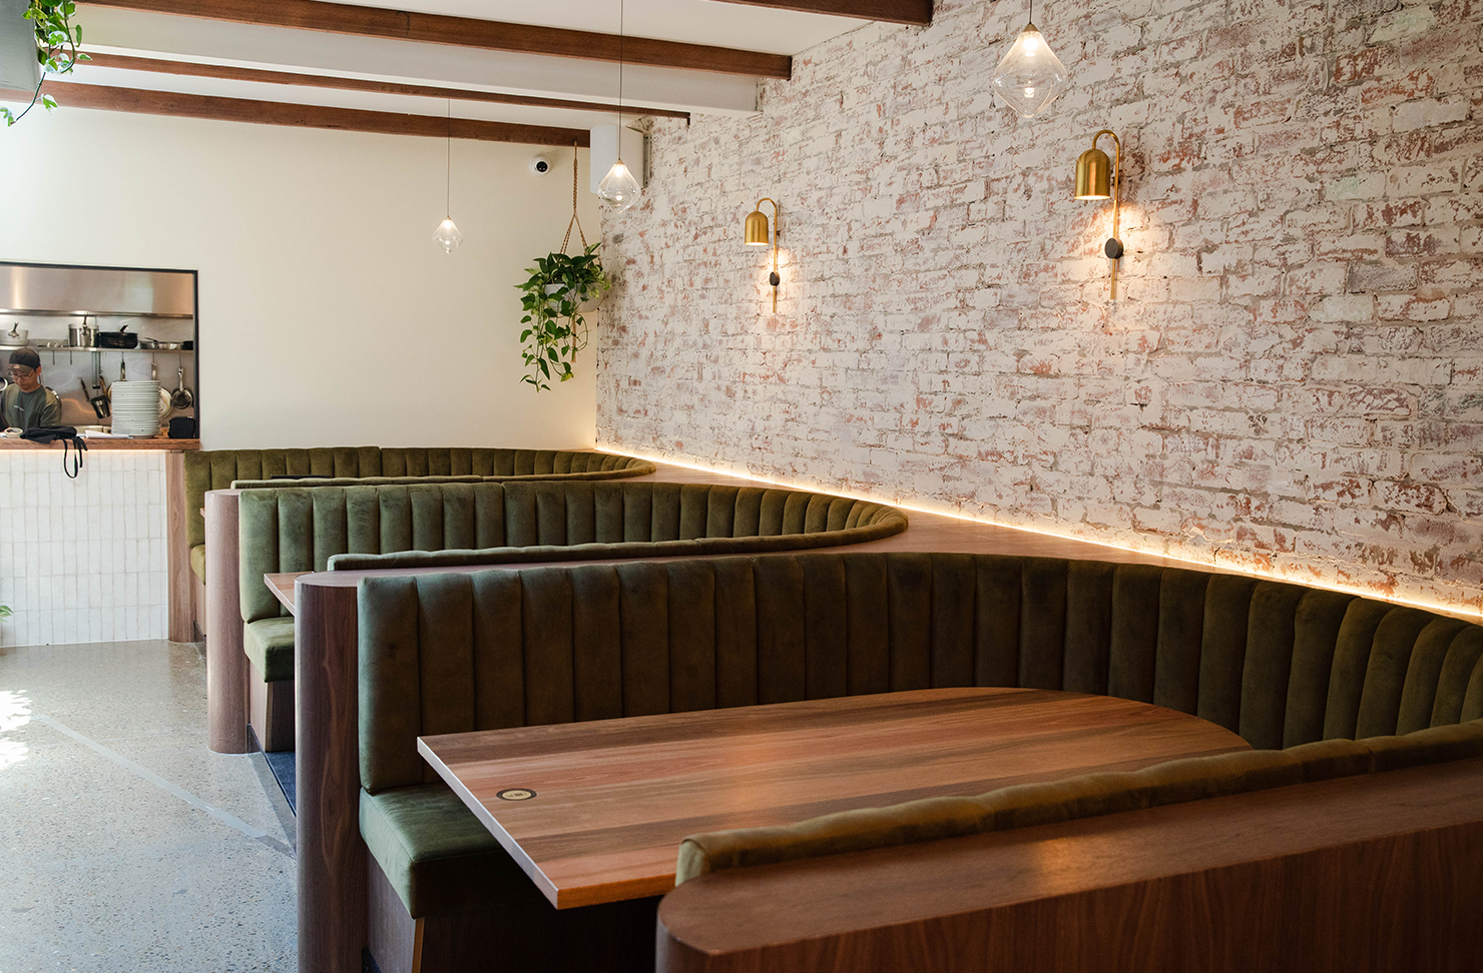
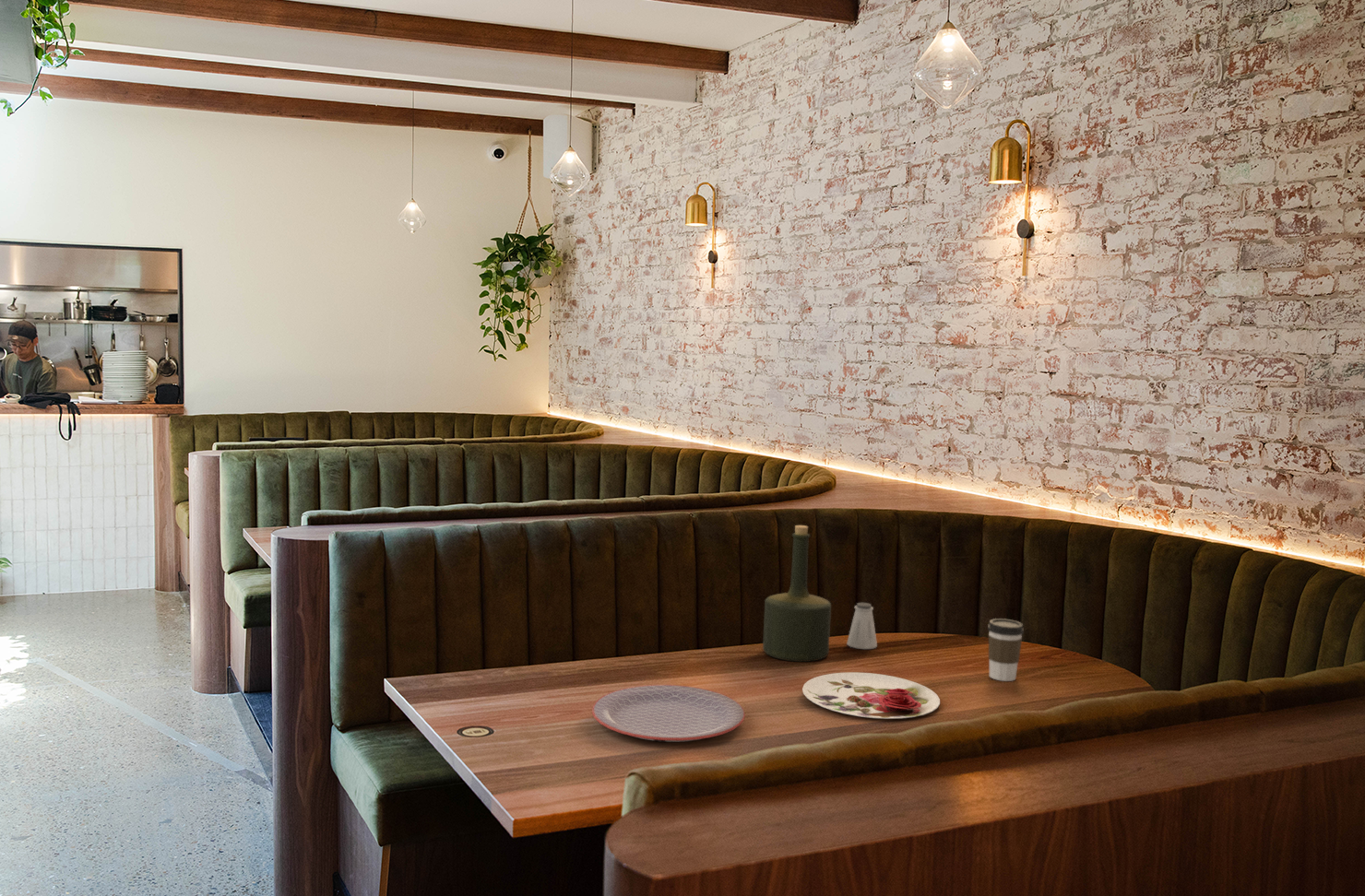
+ plate (870, 693)
+ coffee cup (1003, 650)
+ saltshaker (862, 624)
+ wine bottle (798, 590)
+ plate (668, 715)
